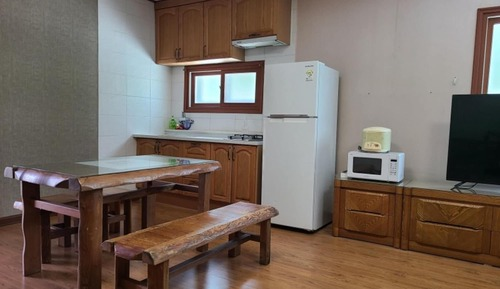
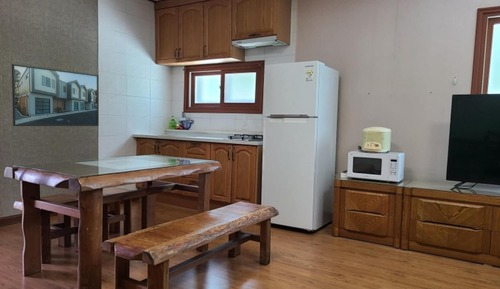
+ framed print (59, 98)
